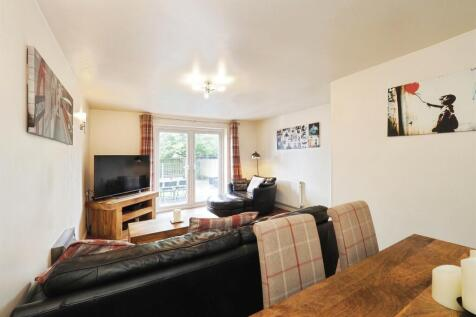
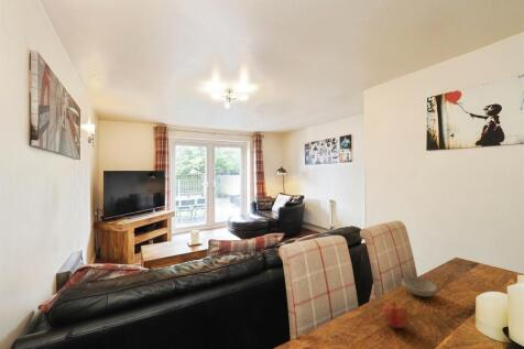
+ bowl (419, 287)
+ apple (394, 314)
